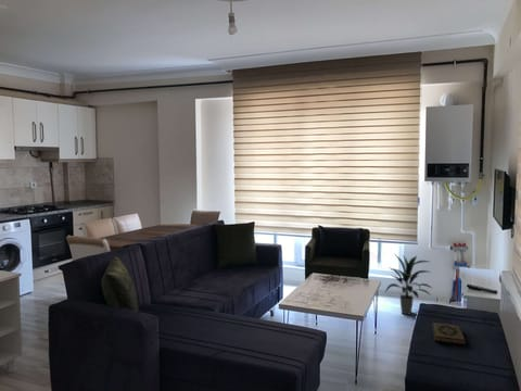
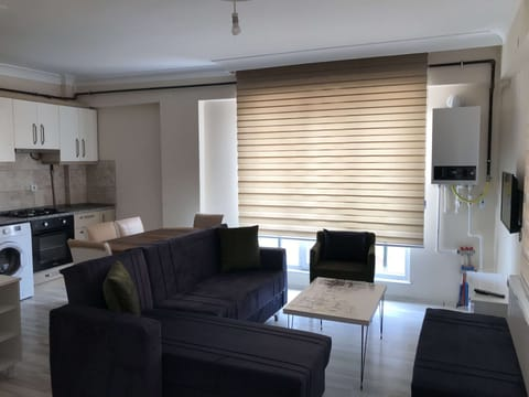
- hardback book (447, 332)
- indoor plant (407, 282)
